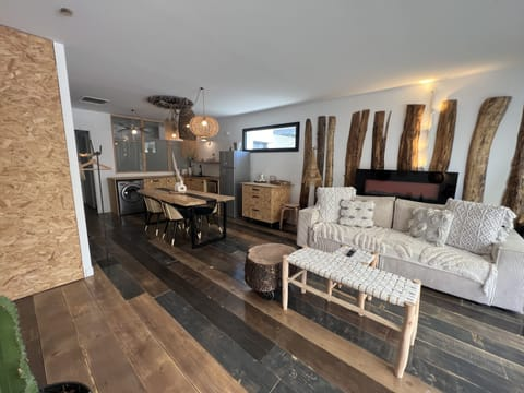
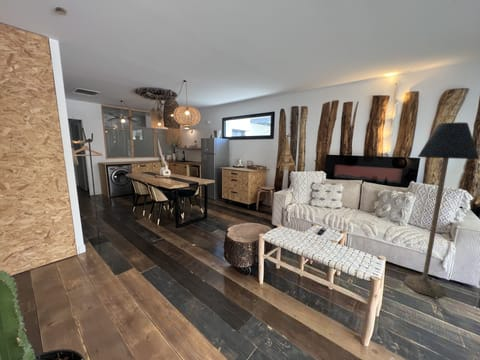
+ floor lamp (436, 210)
